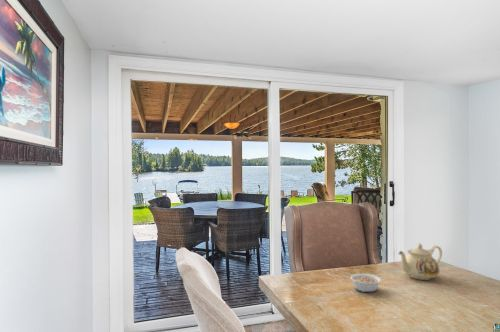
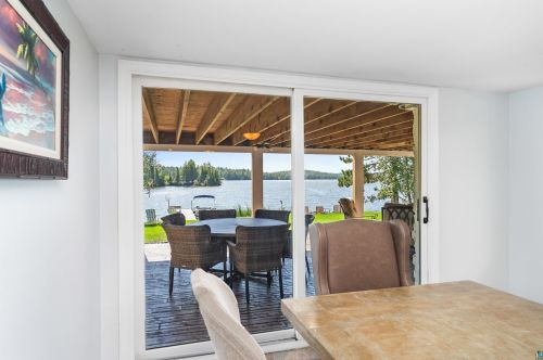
- teapot (420, 260)
- legume (364, 282)
